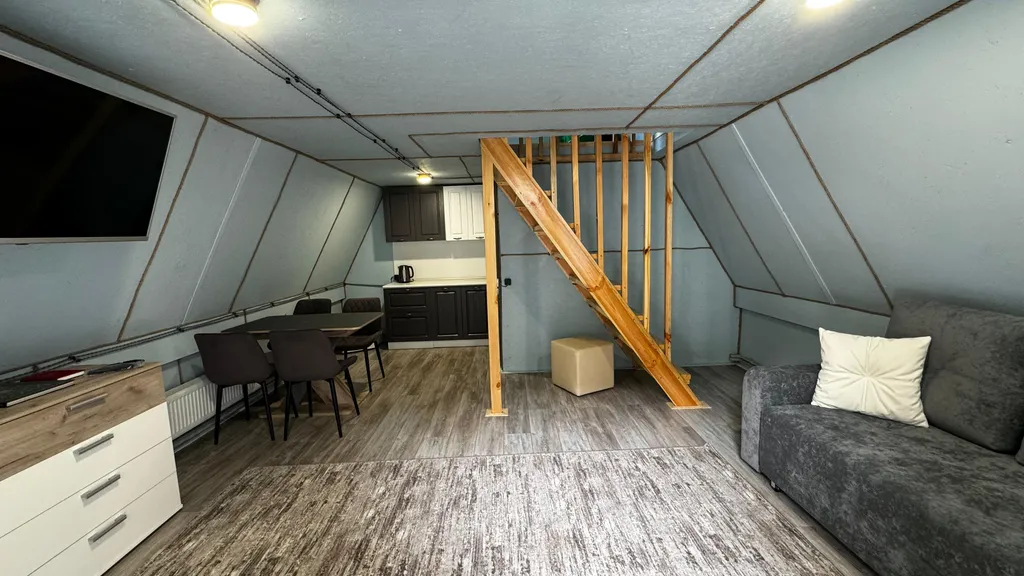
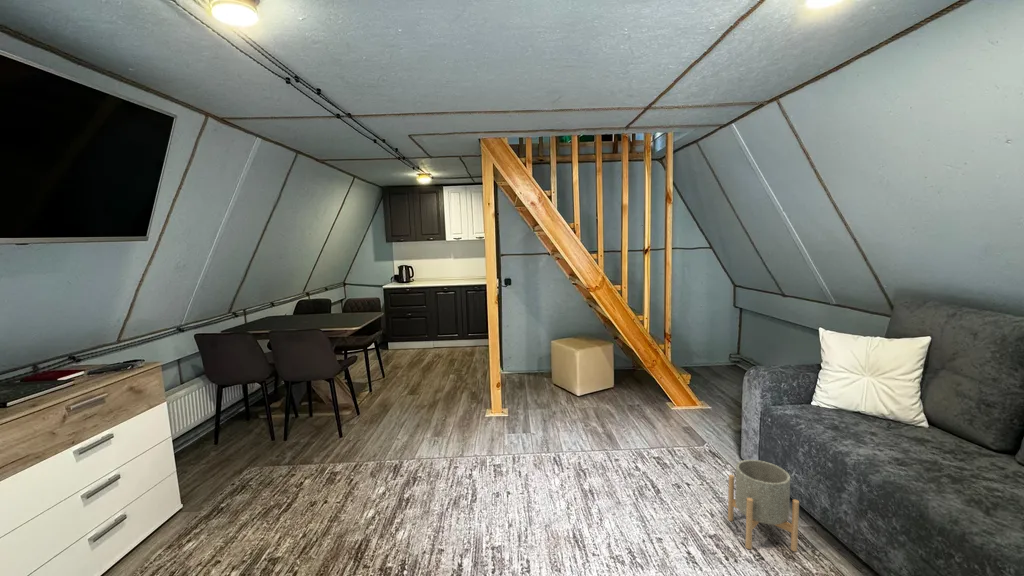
+ planter (761, 502)
